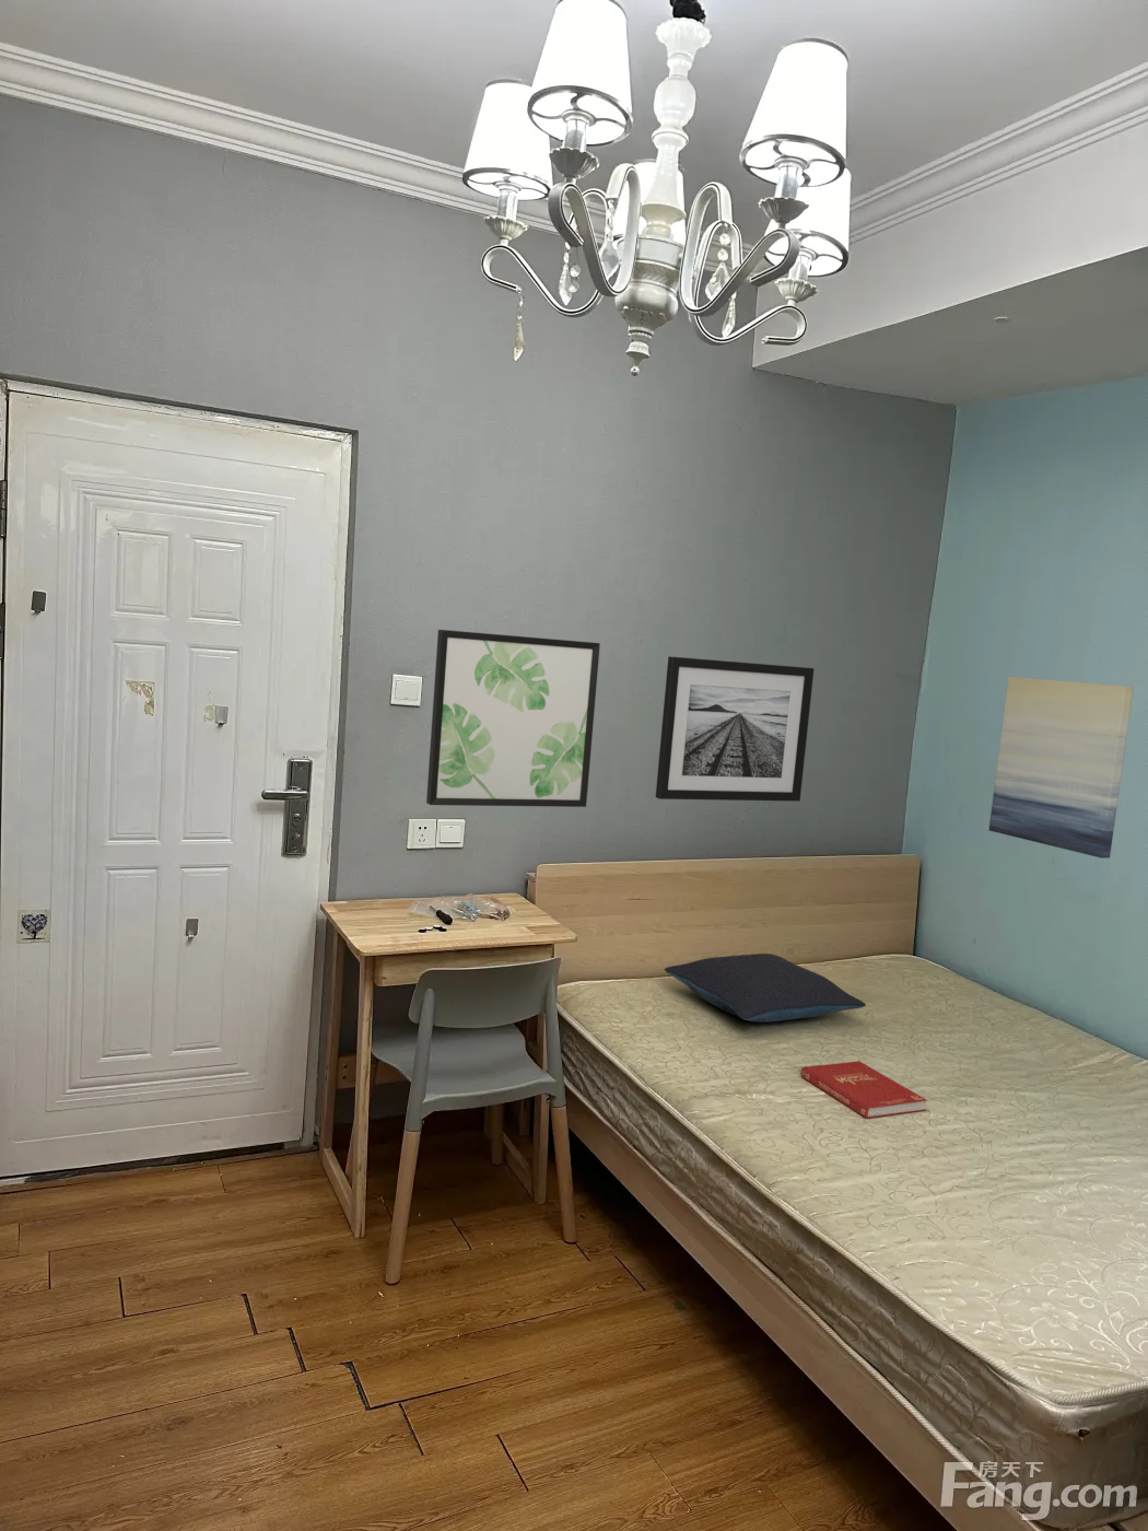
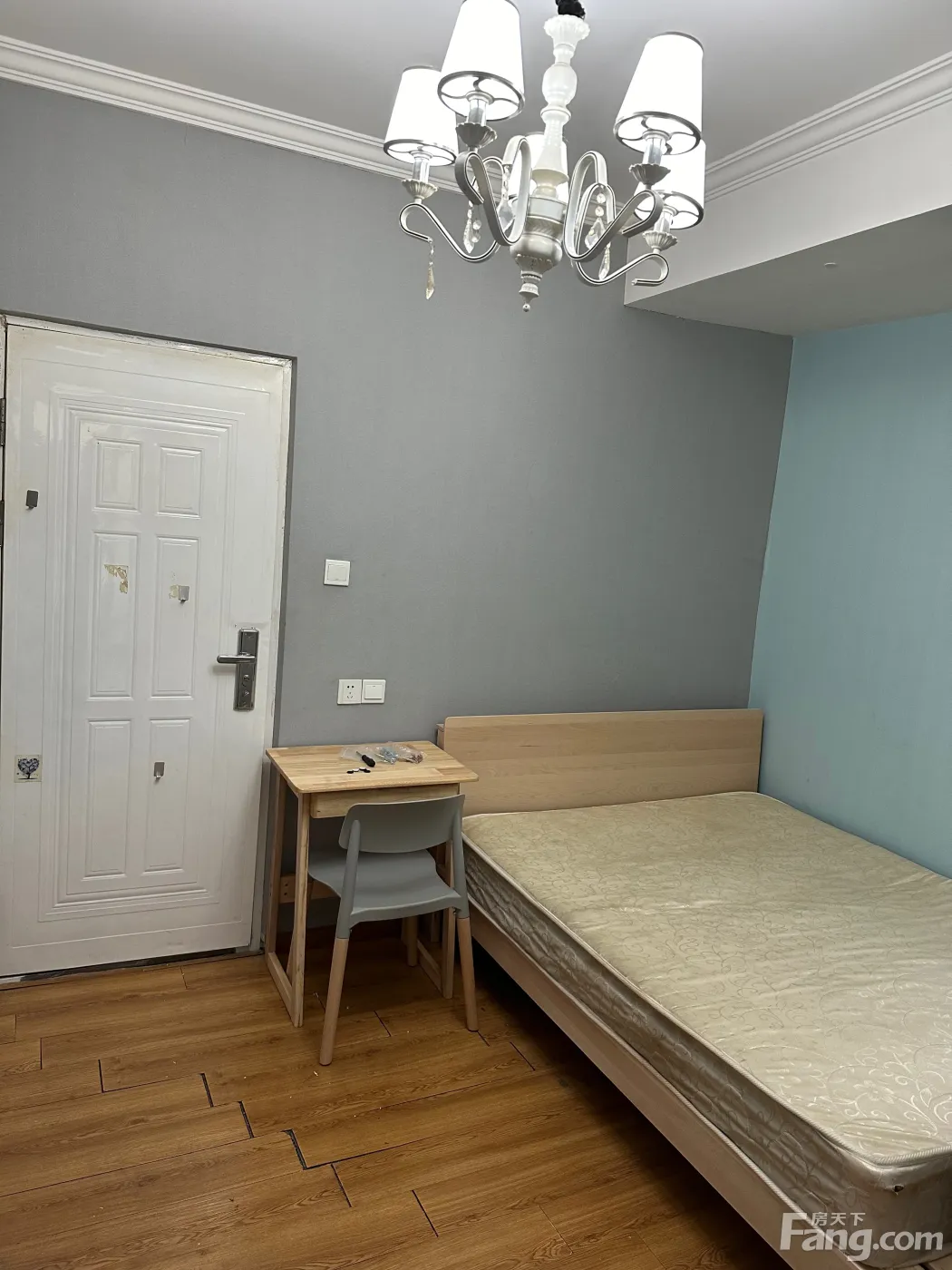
- wall art (1056, 762)
- pillow (760, 986)
- wall art (736, 731)
- wall art (515, 721)
- book (861, 1089)
